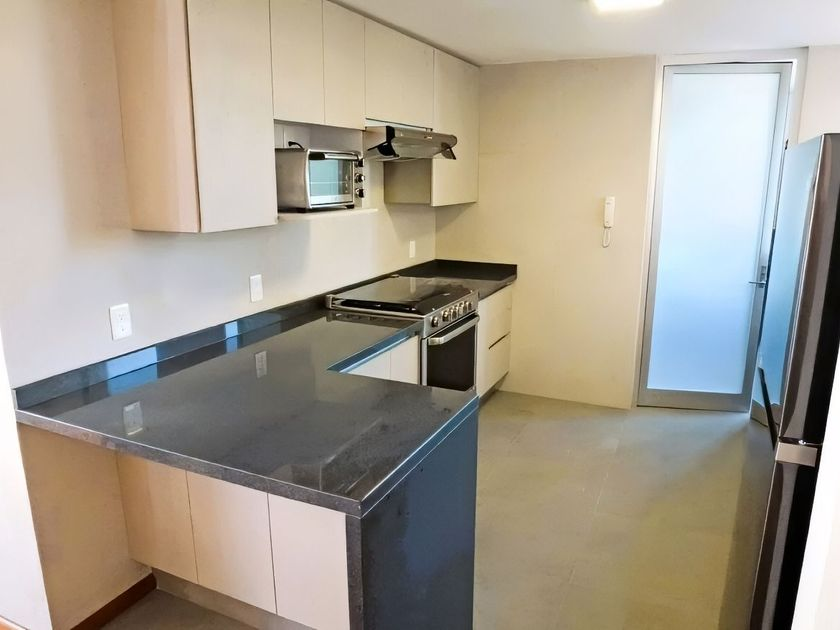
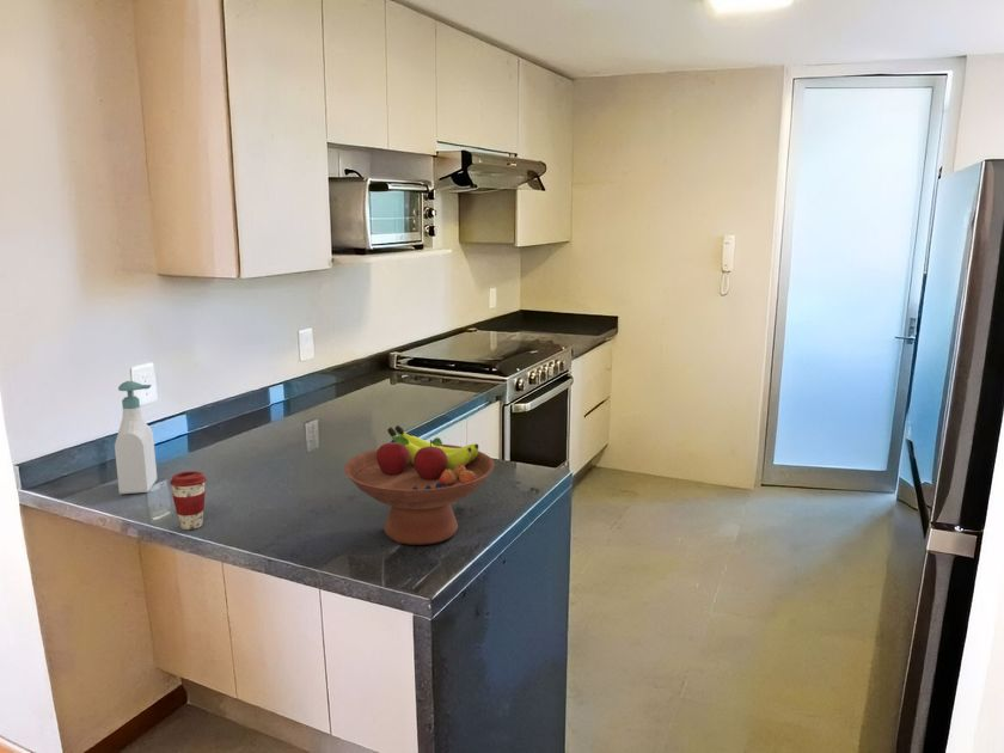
+ fruit bowl (420, 485)
+ soap bottle (137, 434)
+ coffee cup (189, 500)
